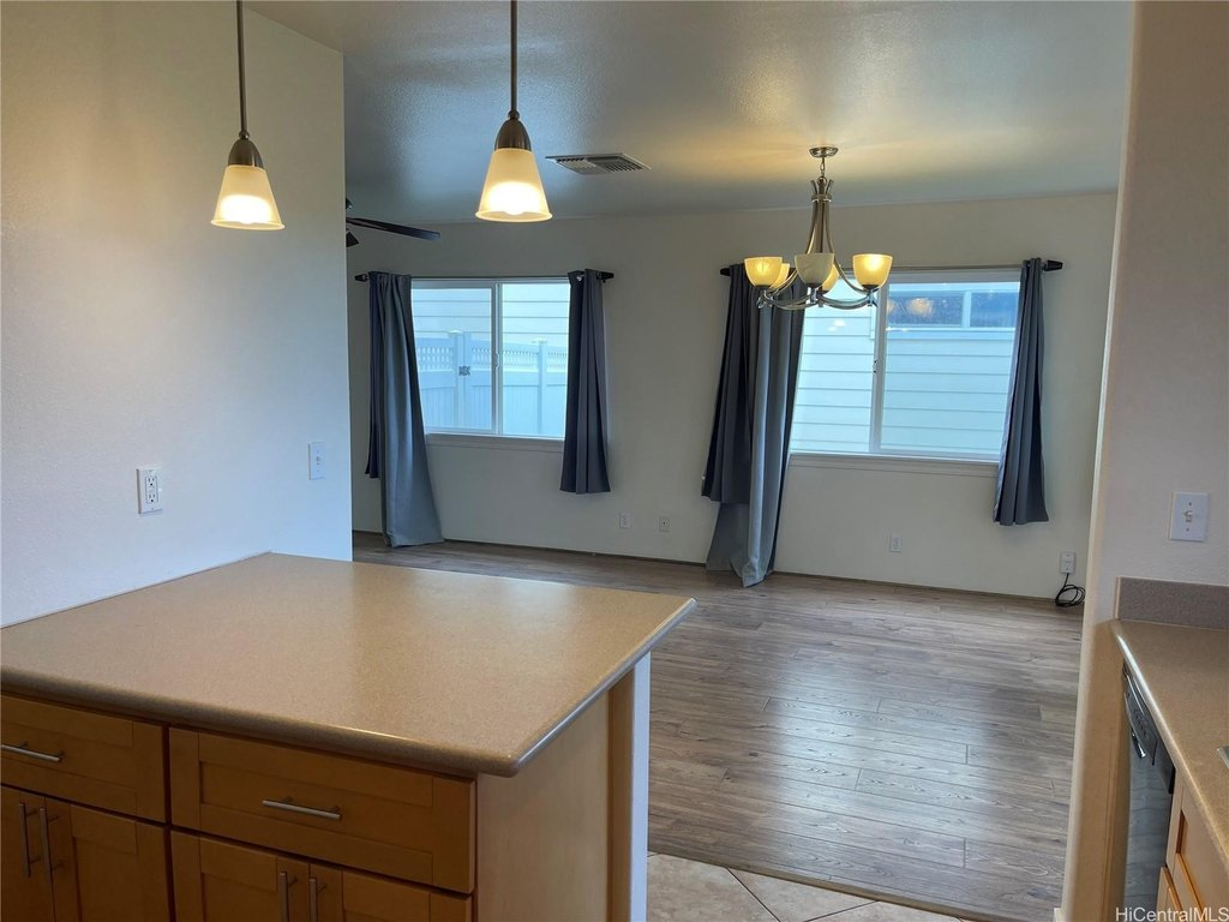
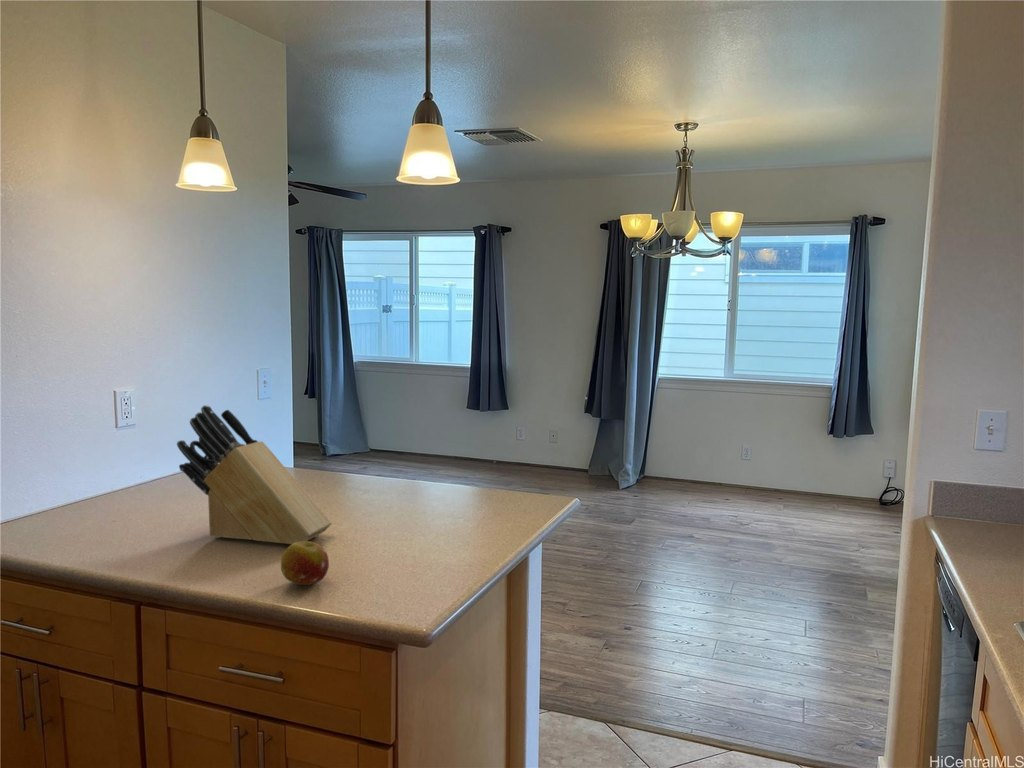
+ knife block (253, 471)
+ fruit (305, 563)
